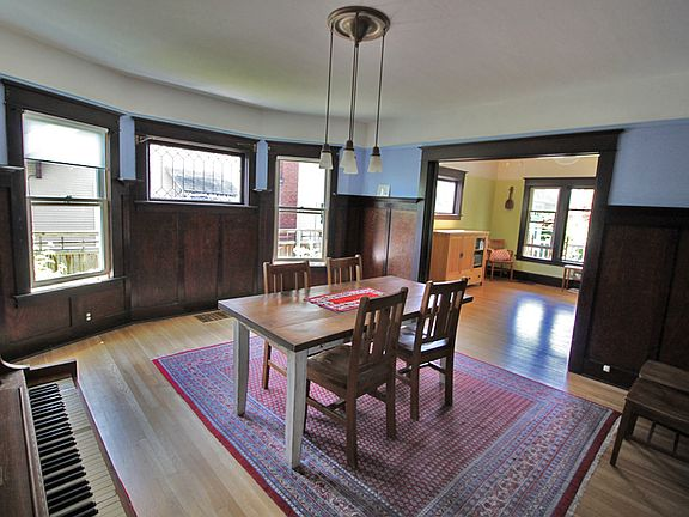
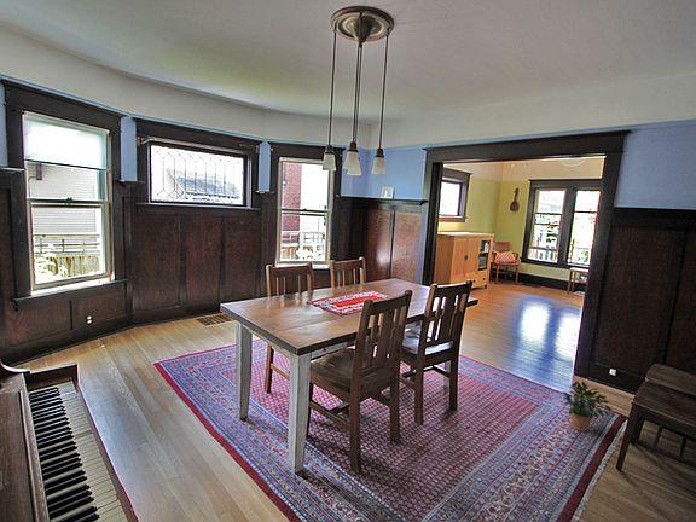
+ potted plant (586, 404)
